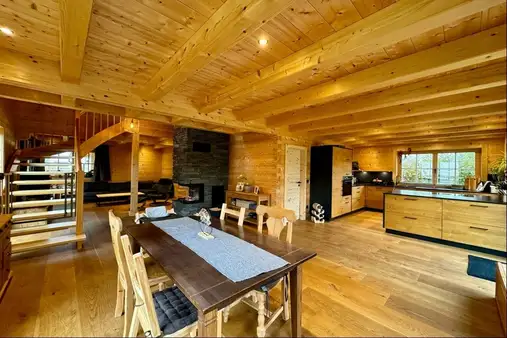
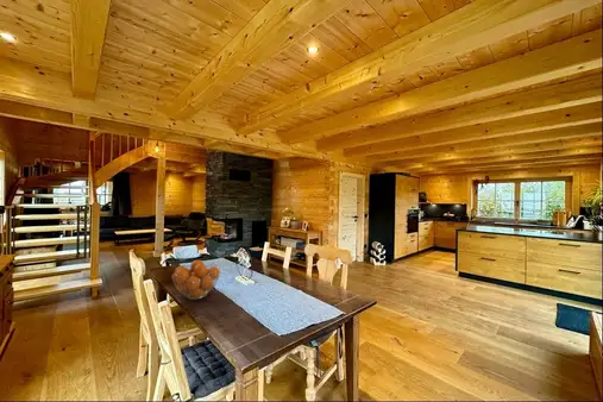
+ fruit basket (196, 278)
